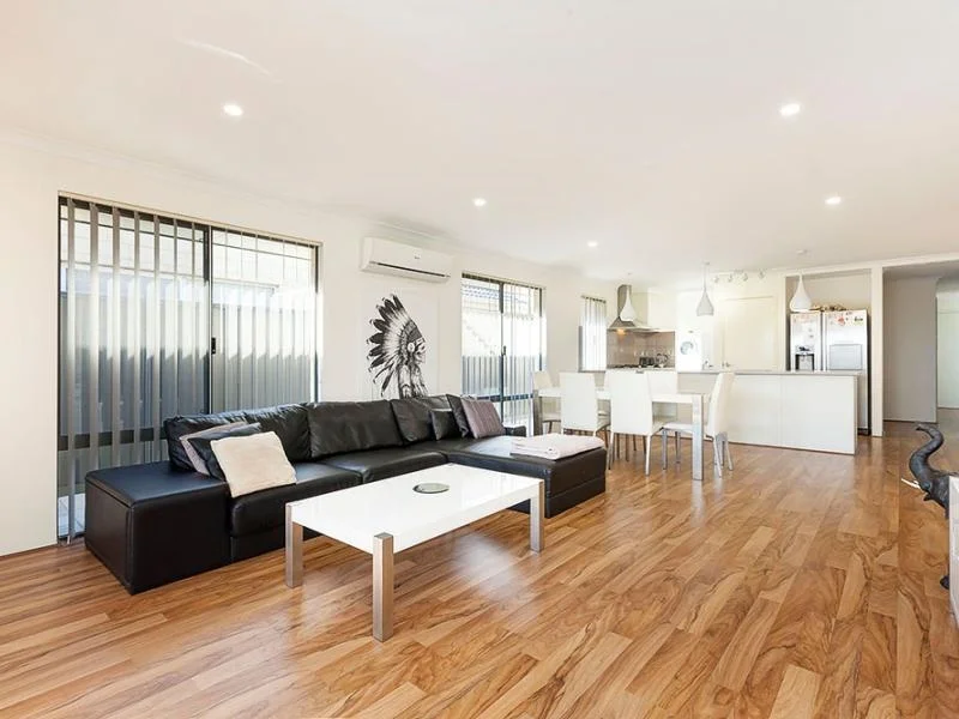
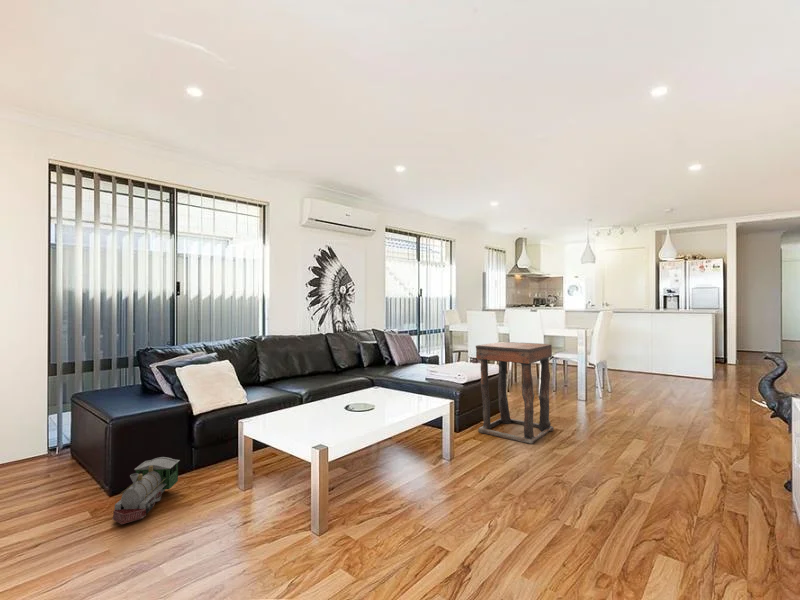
+ side table (522, 387)
+ toy train (147, 484)
